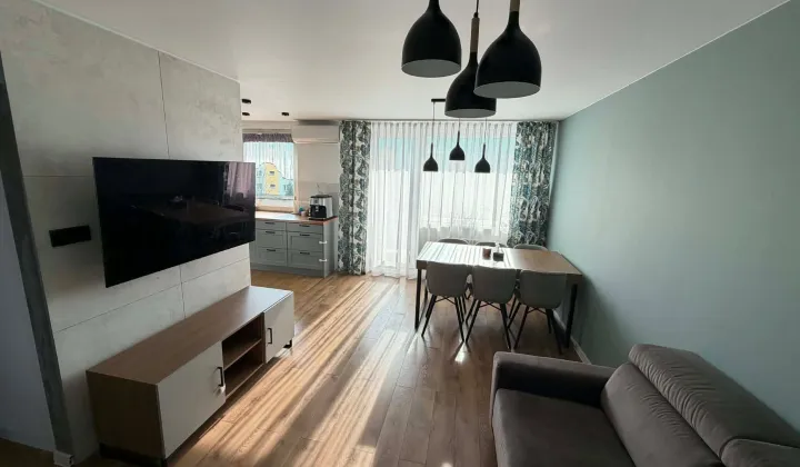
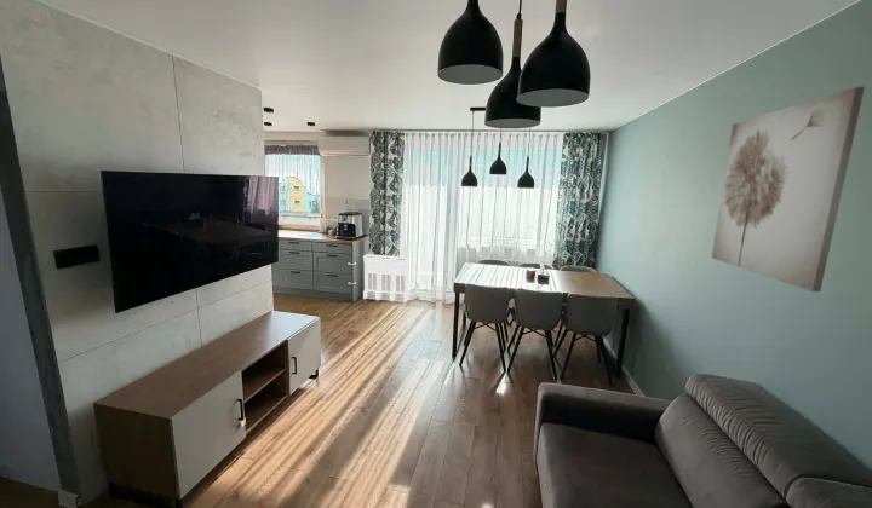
+ wall art (768, 194)
+ electrical panel (386, 277)
